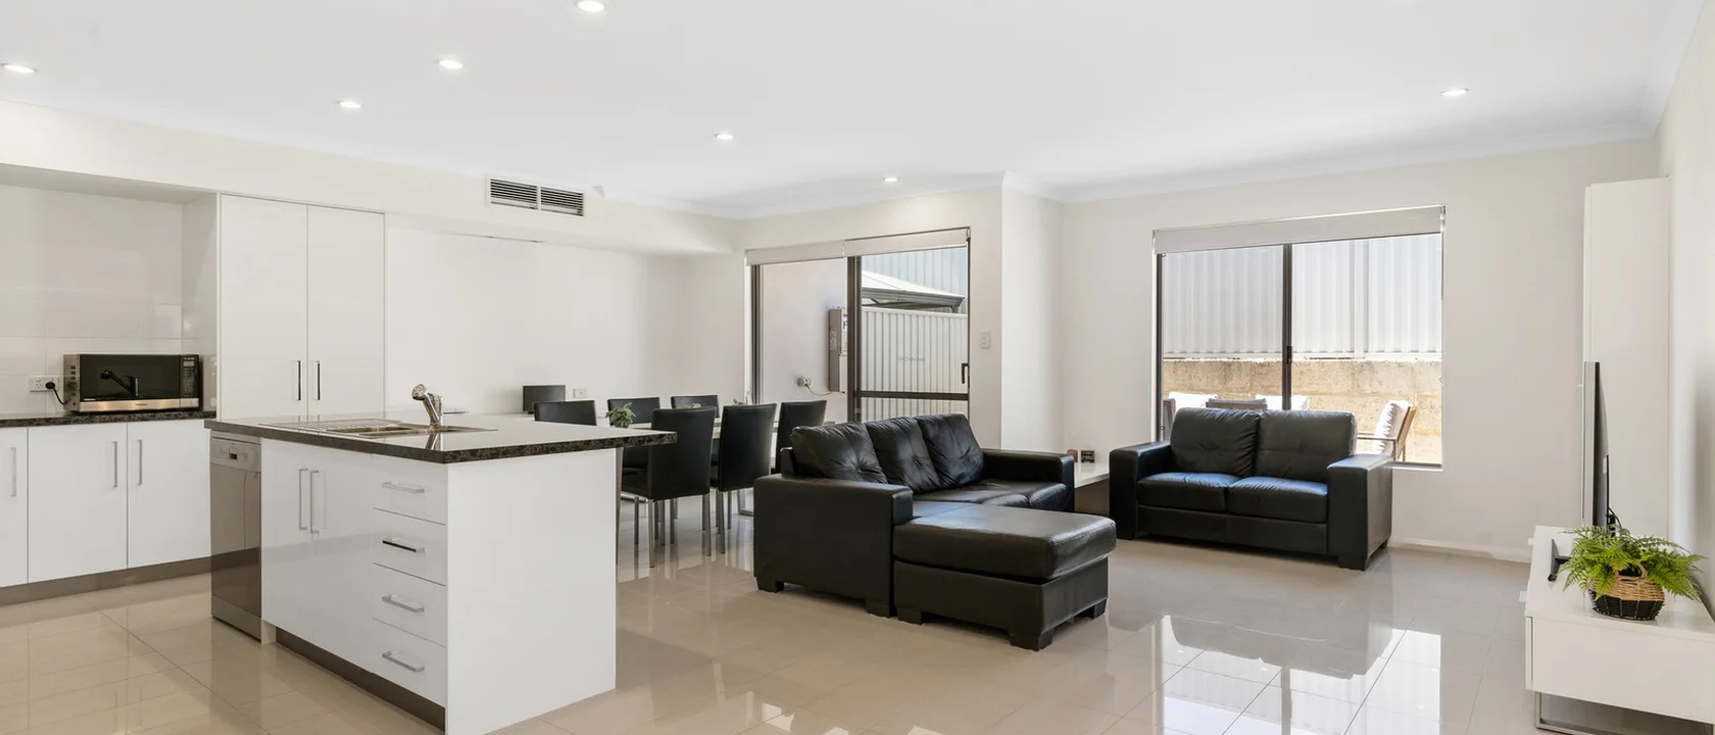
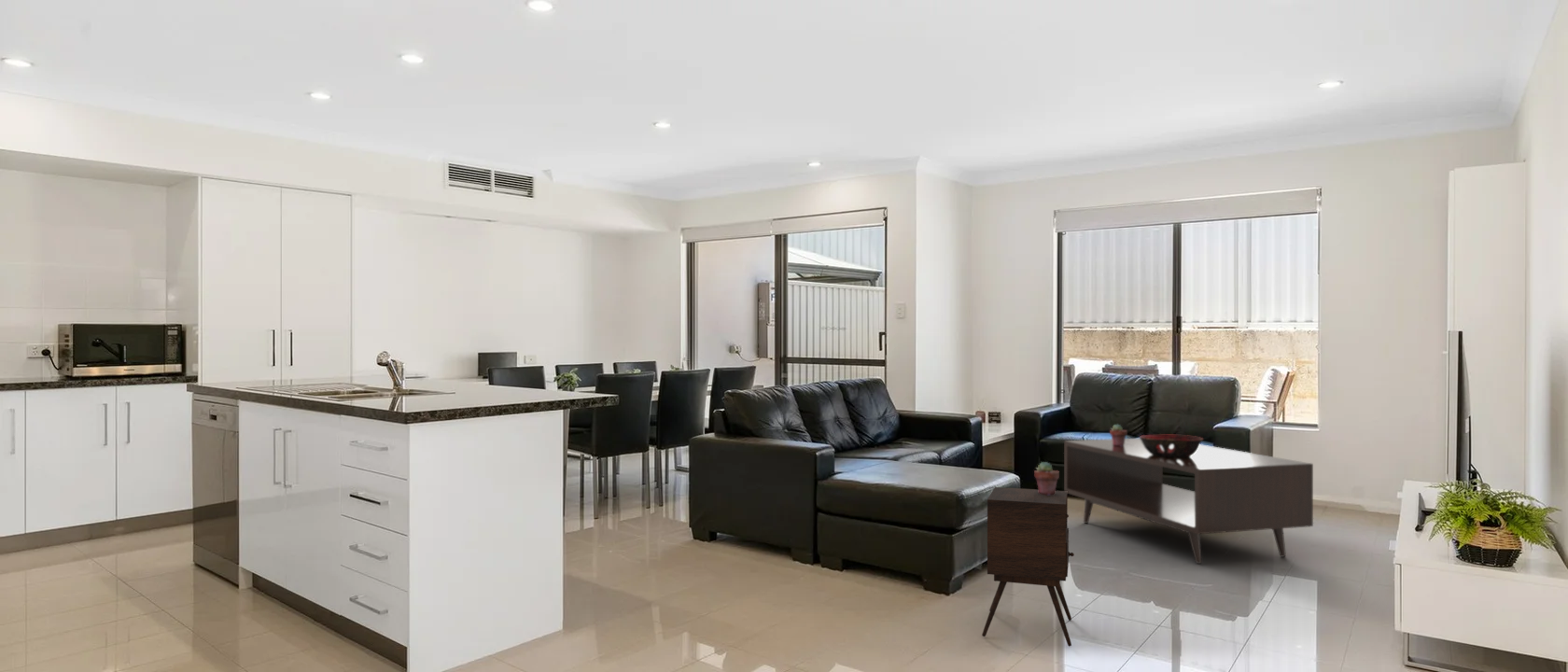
+ side table (1029, 561)
+ coffee table (1176, 495)
+ potted succulent (1046, 477)
+ decorative bowl (1169, 445)
+ potted succulent (1118, 434)
